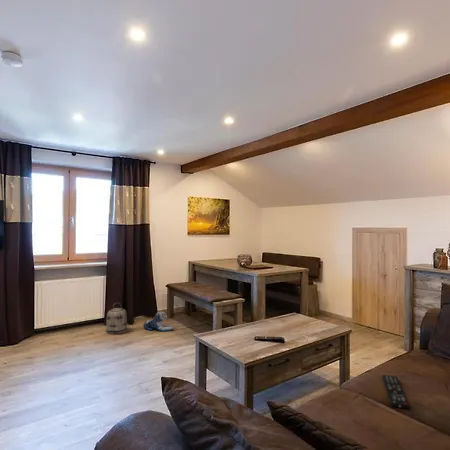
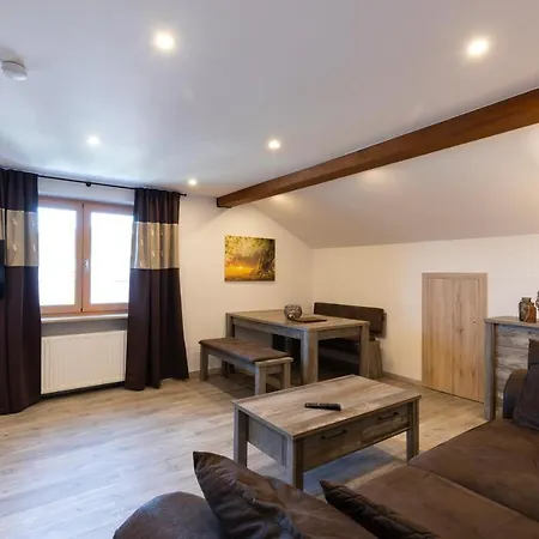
- basket (116, 316)
- remote control (394, 390)
- plush toy (158, 319)
